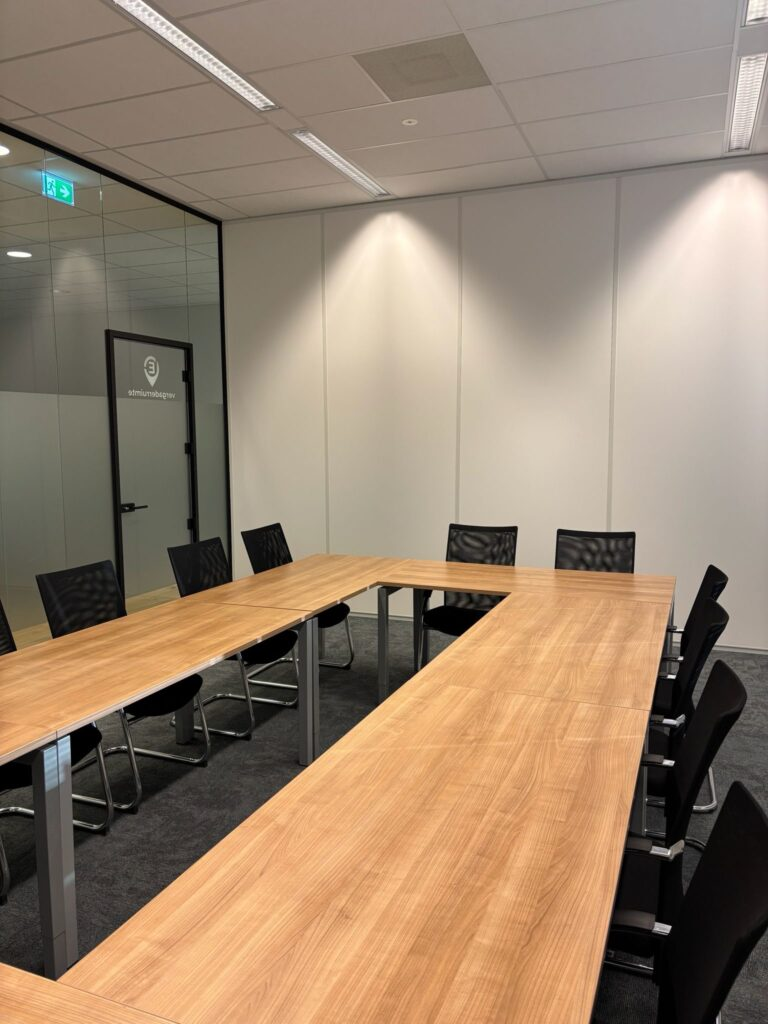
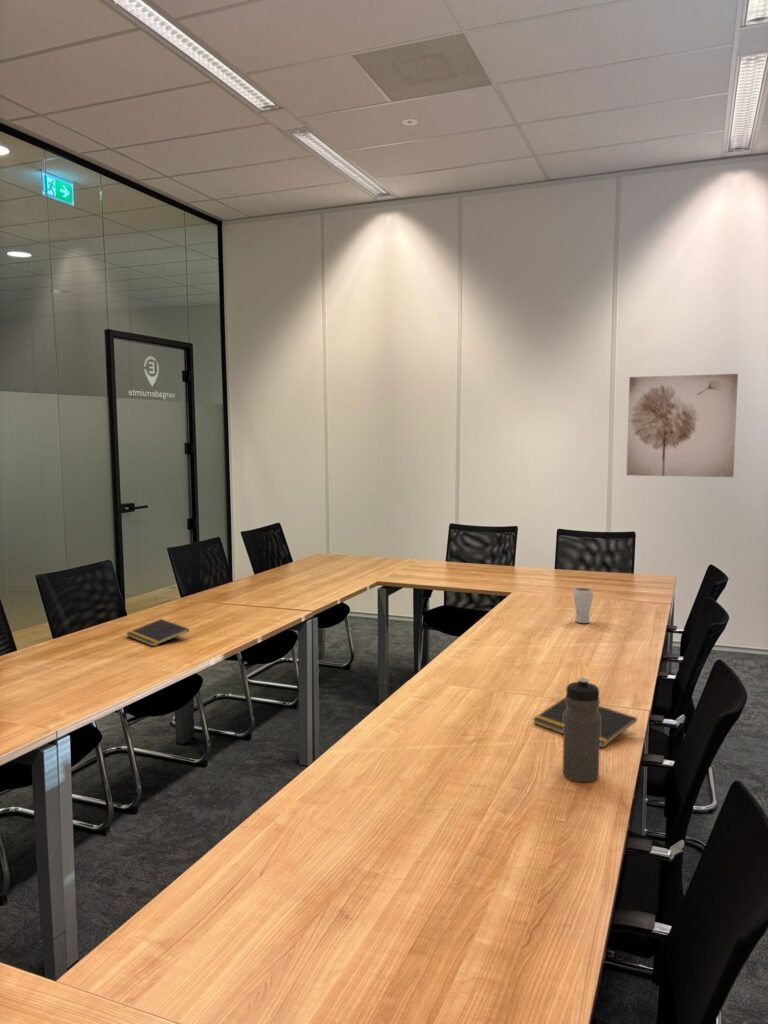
+ notepad (598, 713)
+ wall art (680, 426)
+ water bottle (581, 727)
+ notepad (157, 632)
+ drinking glass (582, 605)
